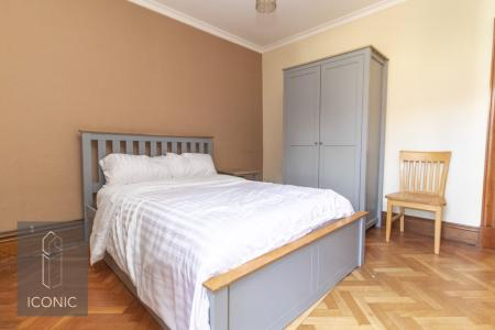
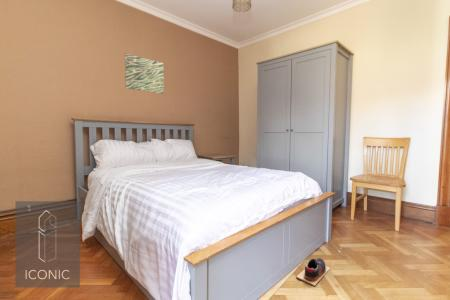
+ wall art (145, 74)
+ shoe (314, 265)
